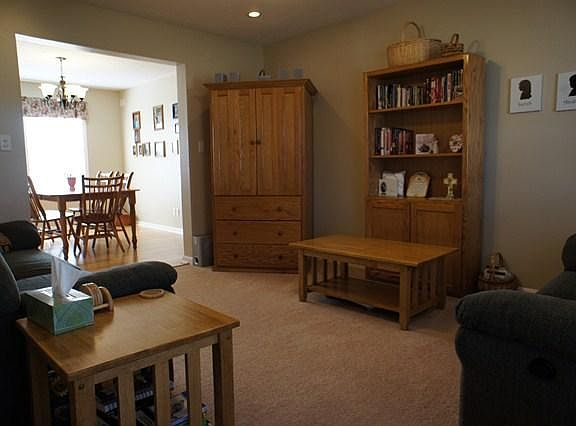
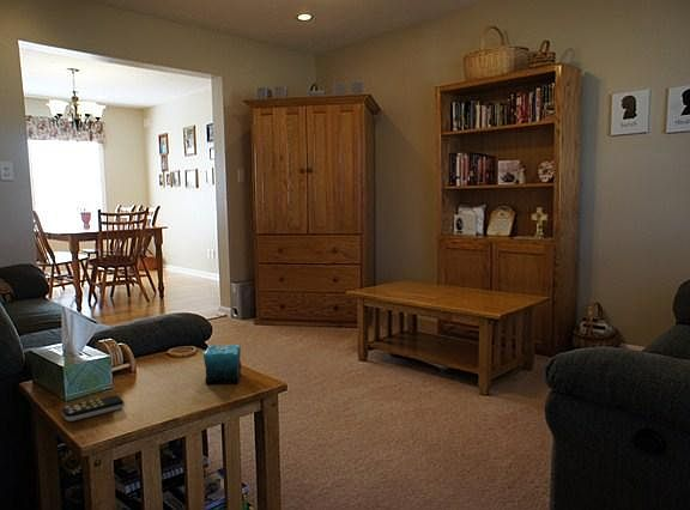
+ remote control (93, 407)
+ candle (222, 357)
